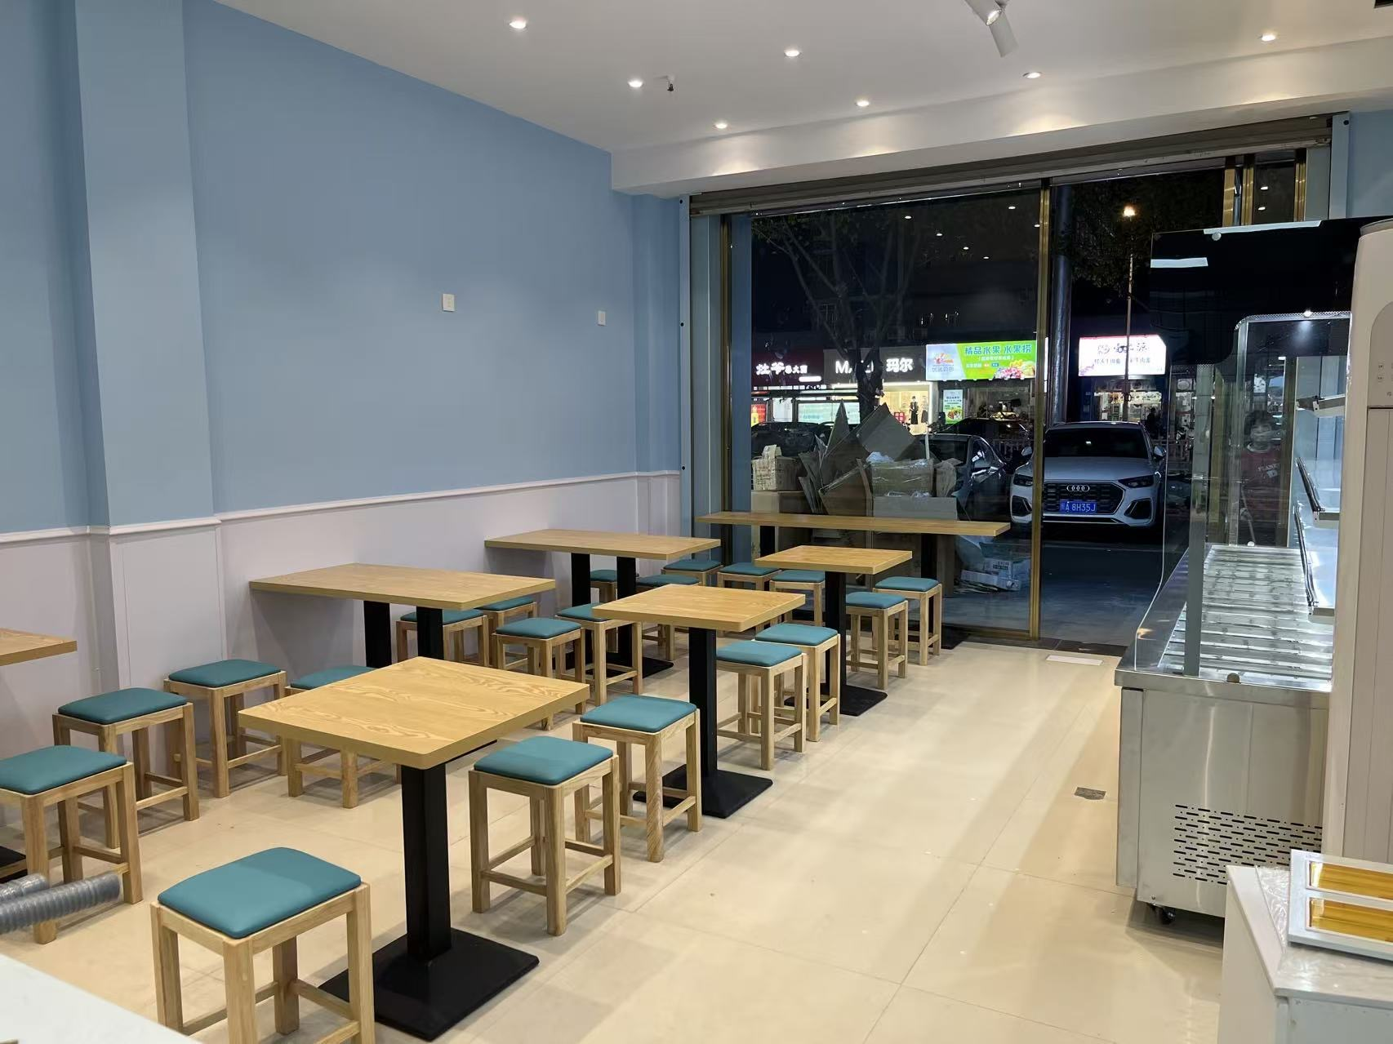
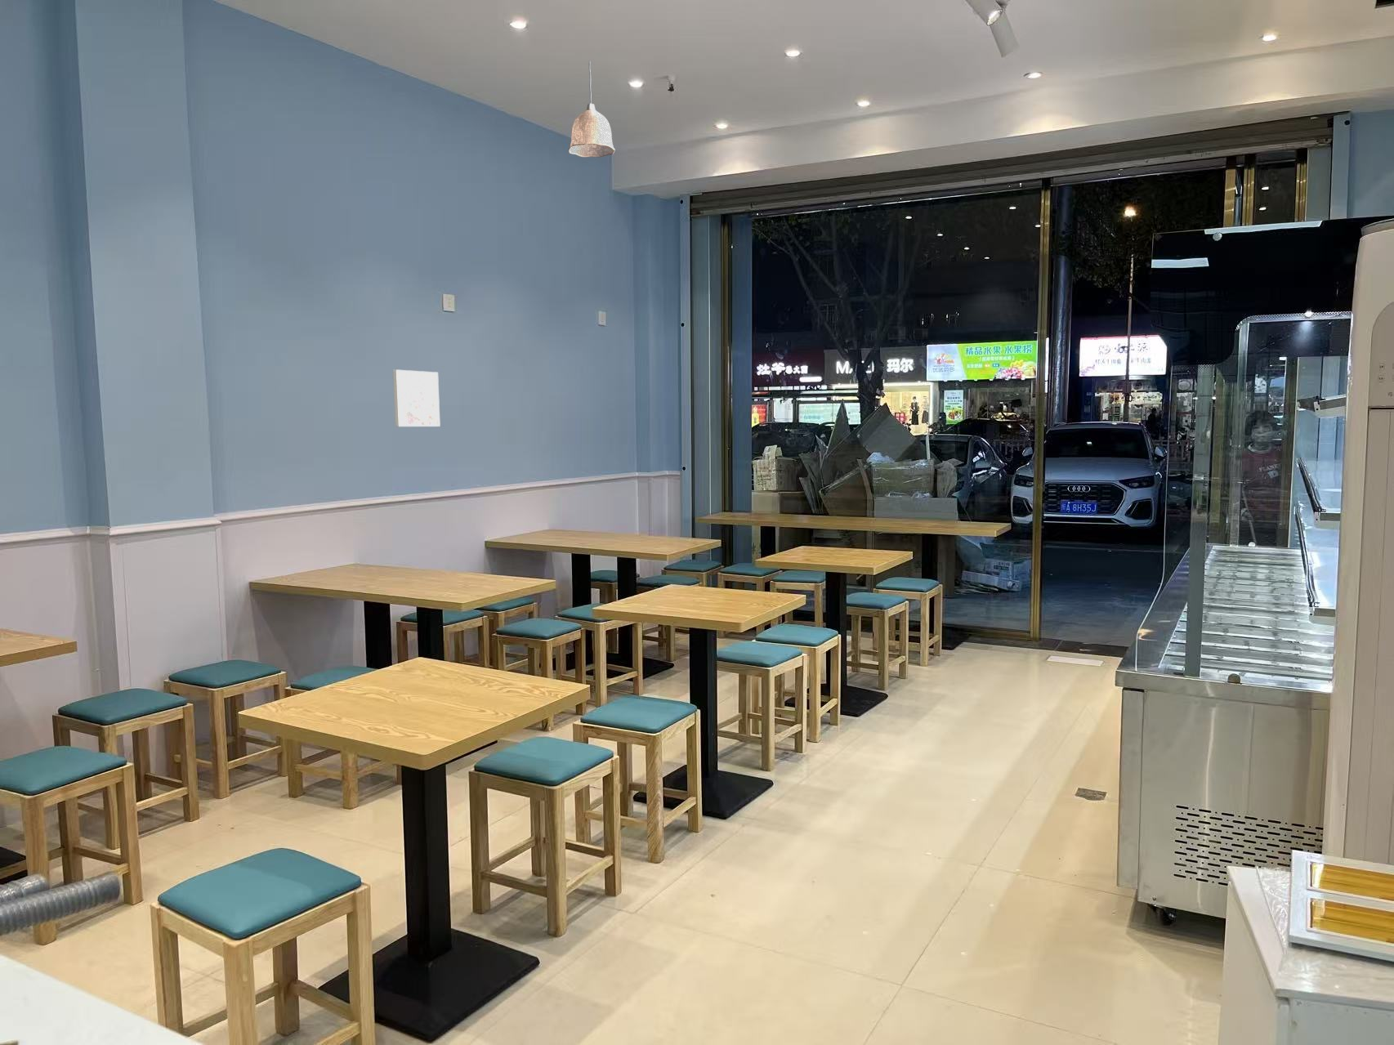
+ pendant lamp (589, 106)
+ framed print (417, 398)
